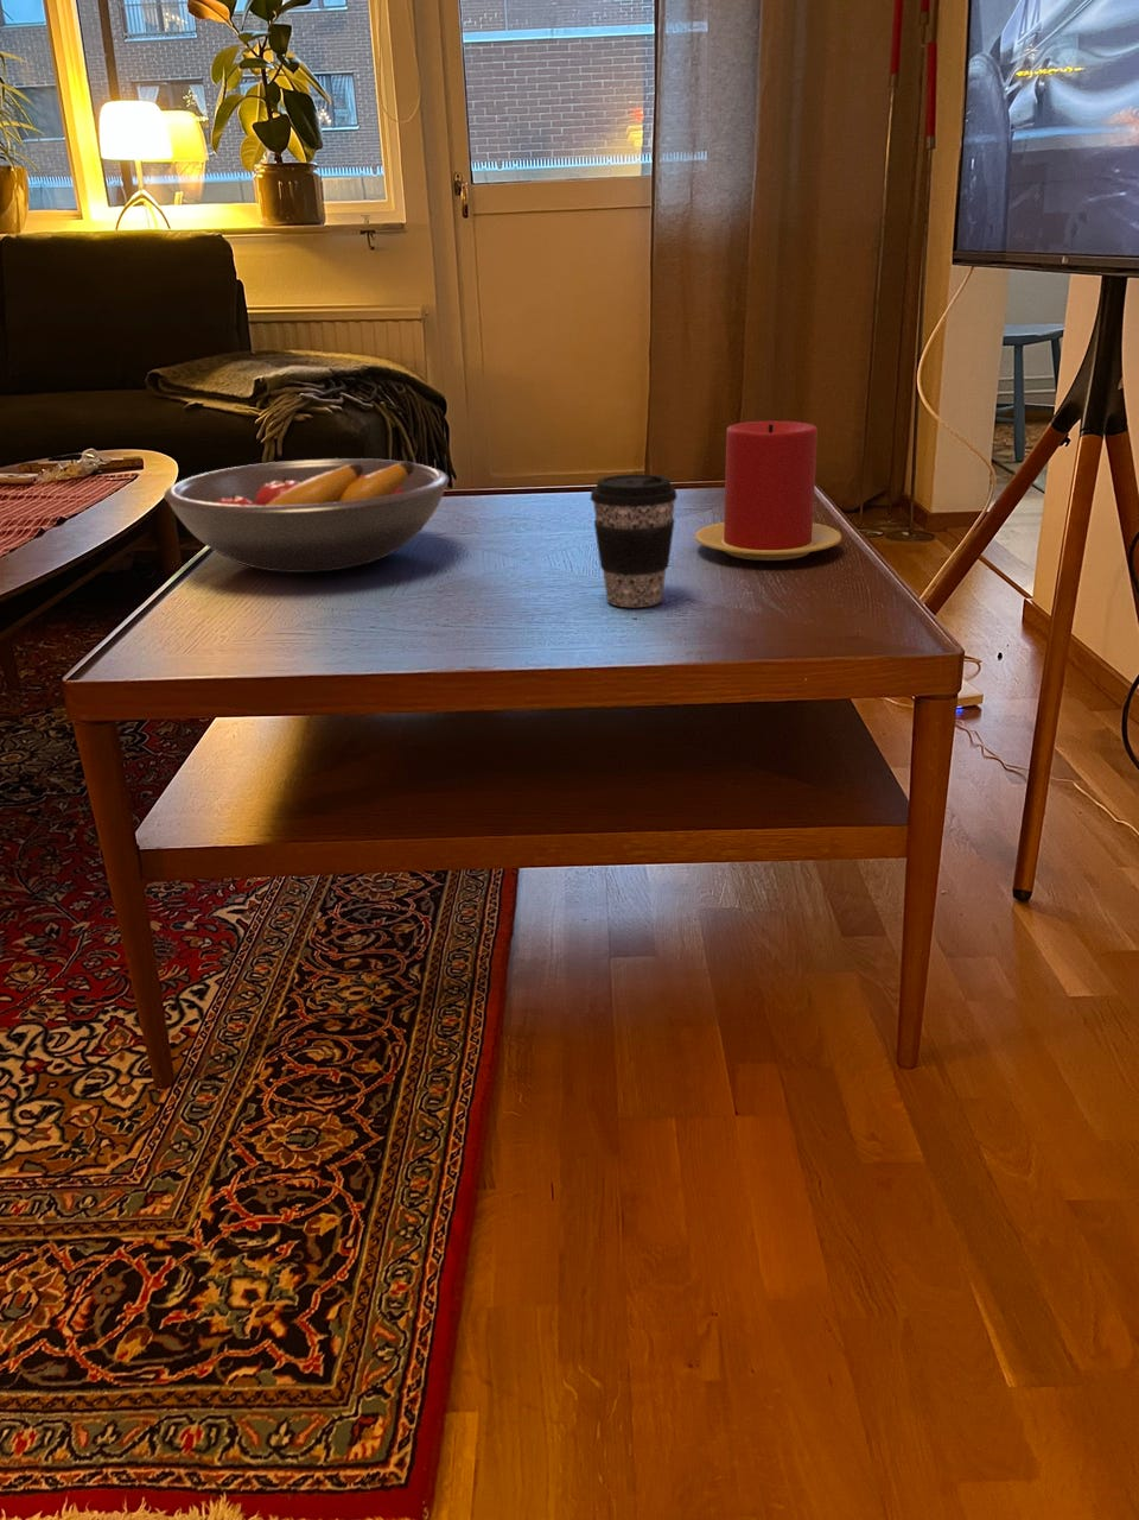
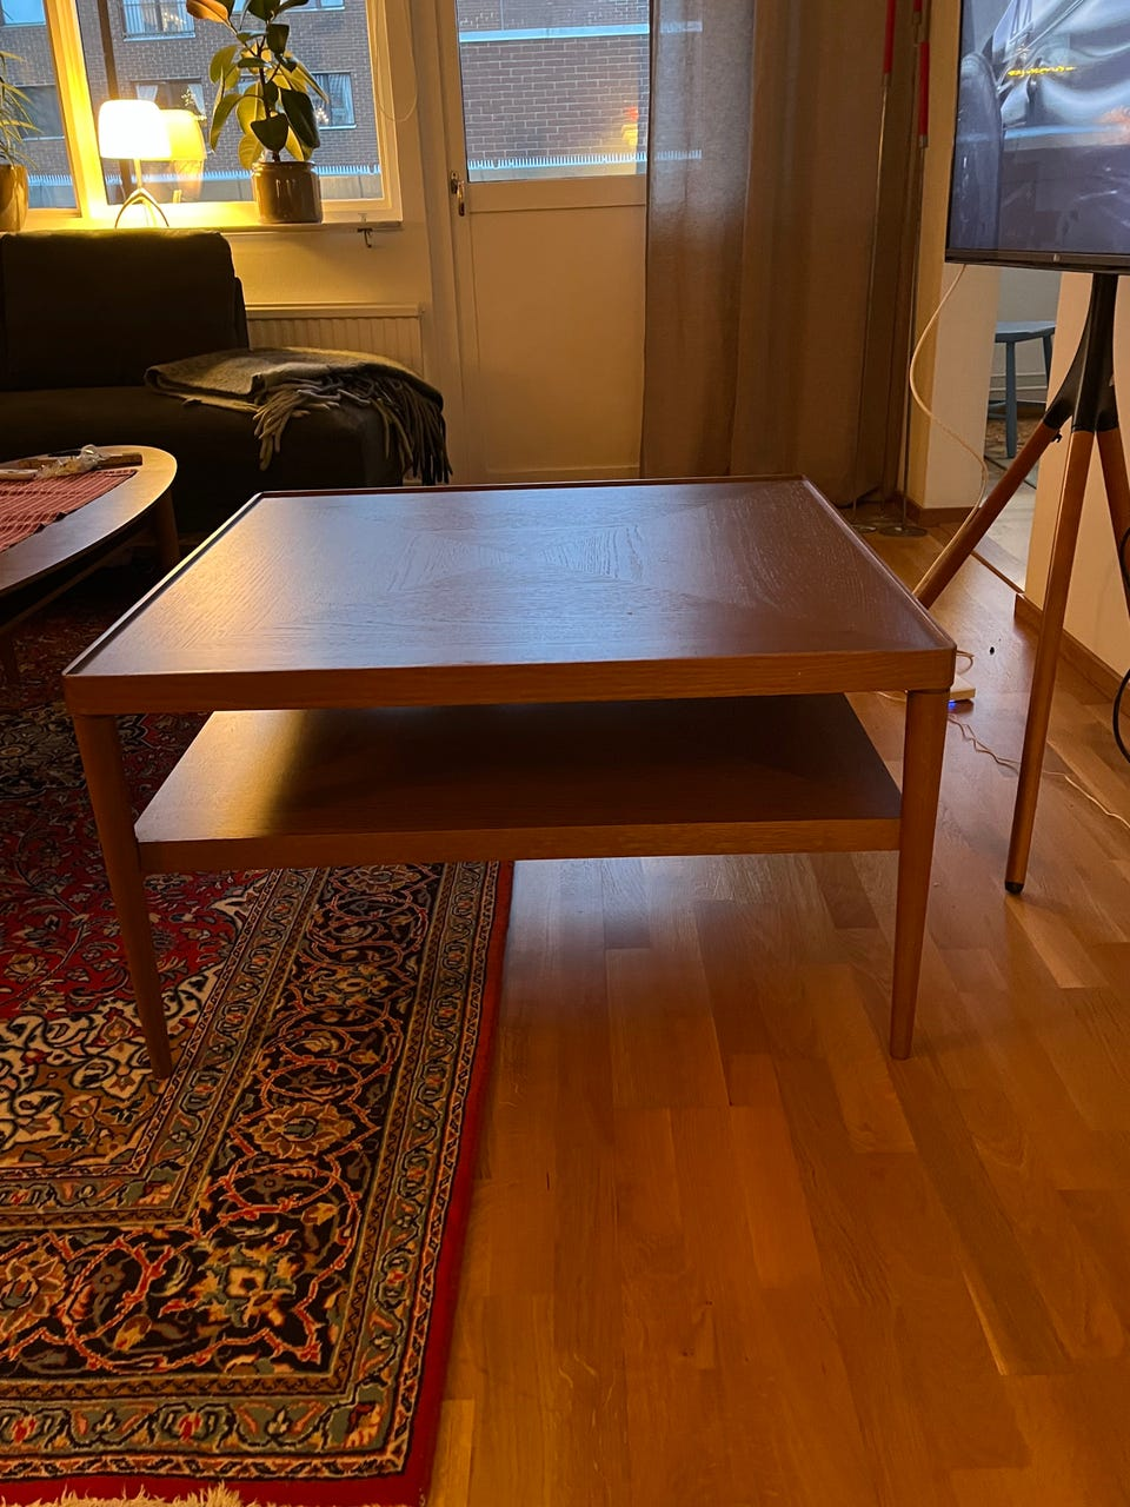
- fruit bowl (311, 510)
- candle (769, 488)
- coffee cup (634, 540)
